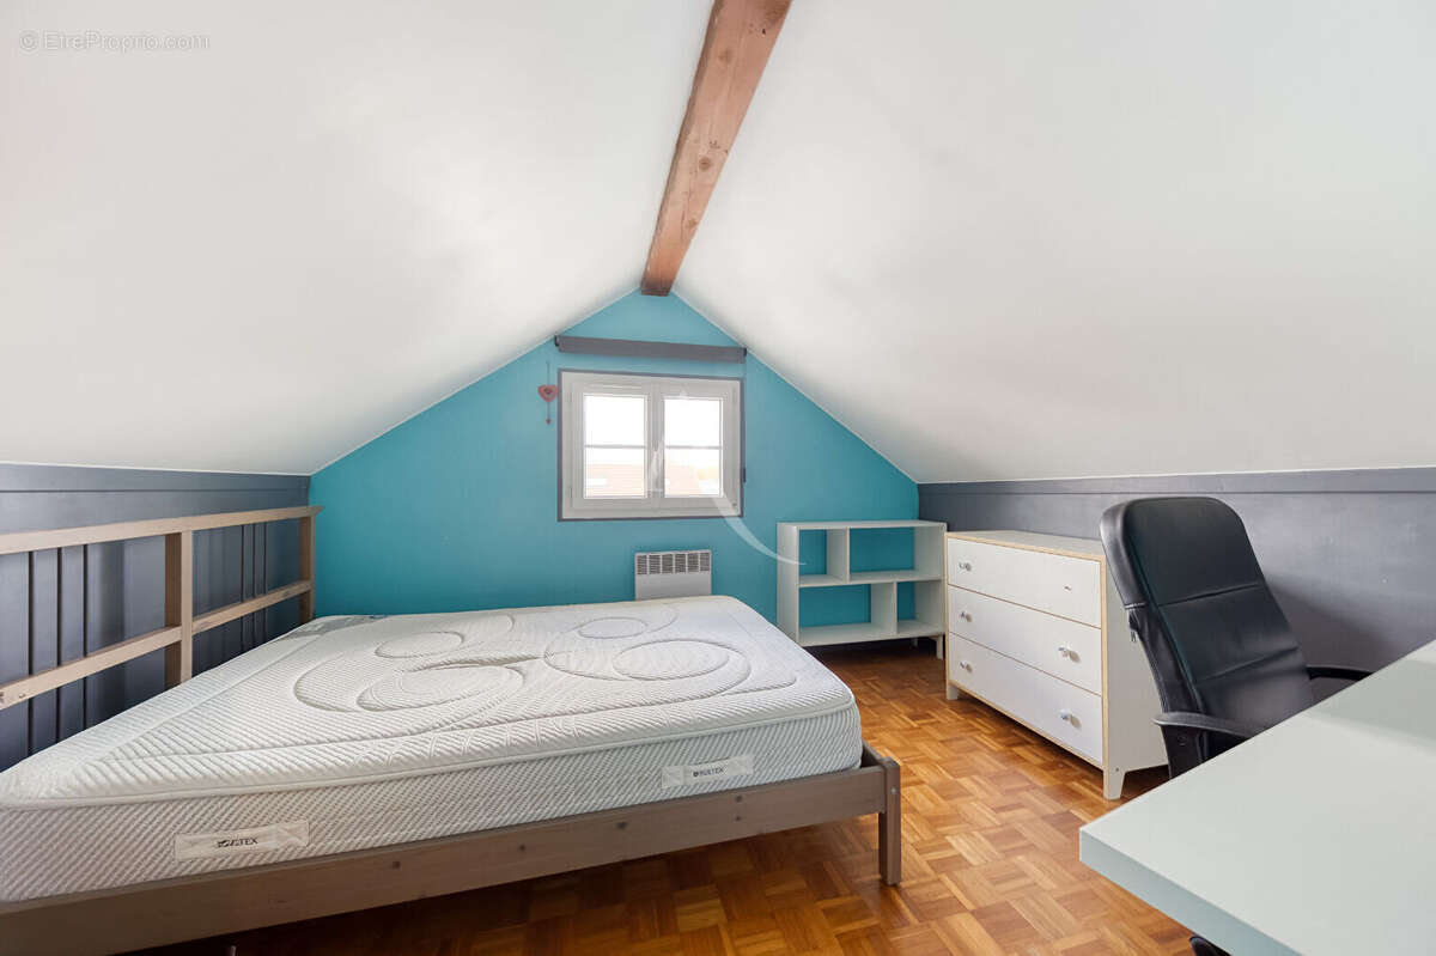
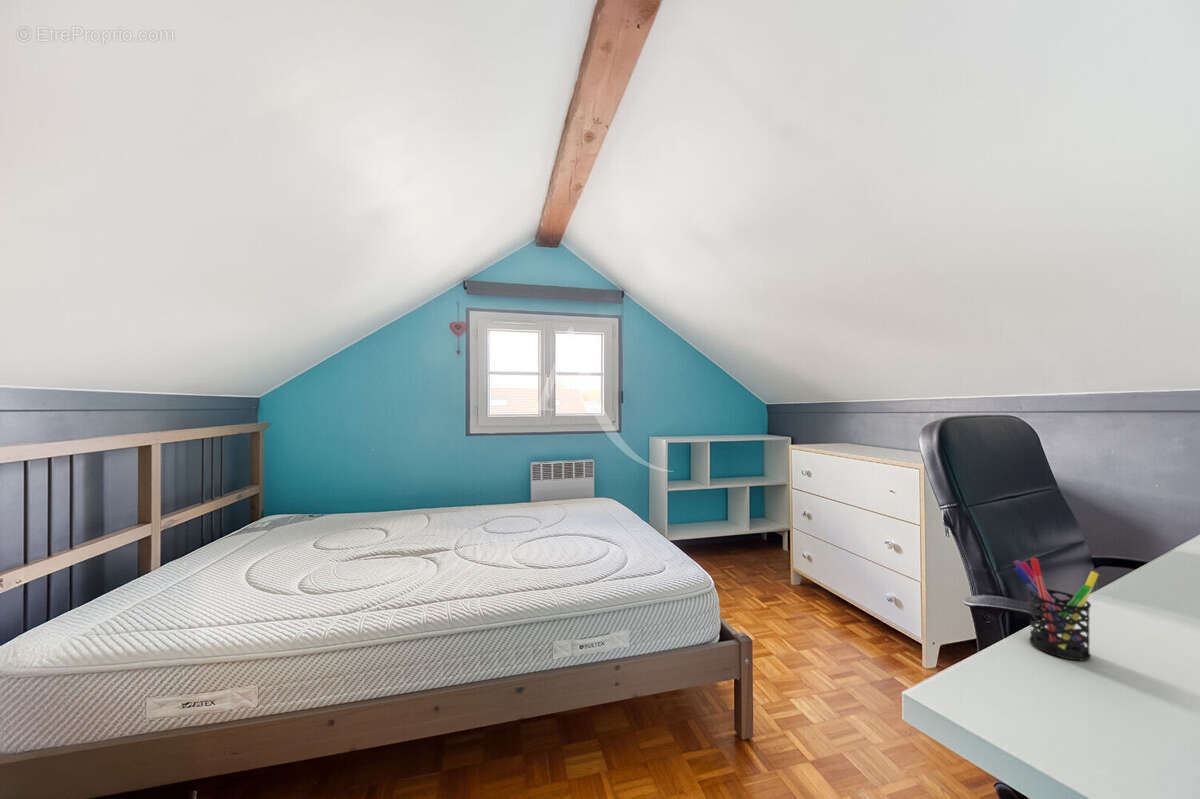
+ pen holder (1060, 606)
